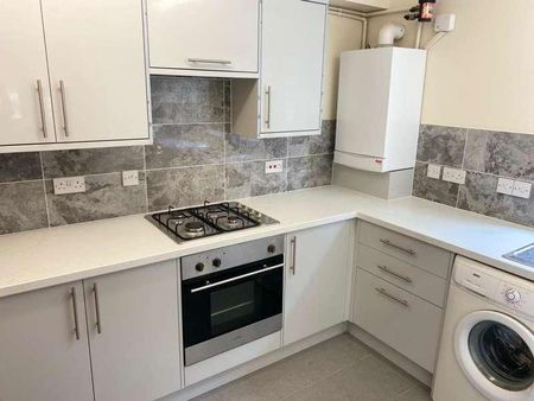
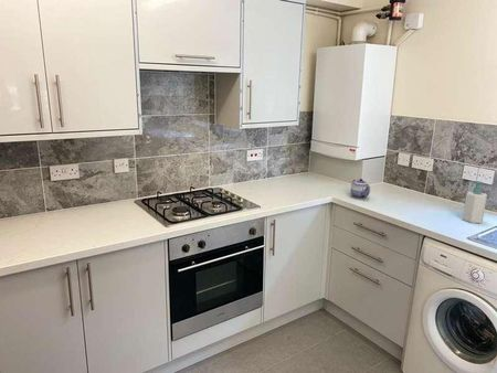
+ teapot (360, 188)
+ soap bottle (475, 201)
